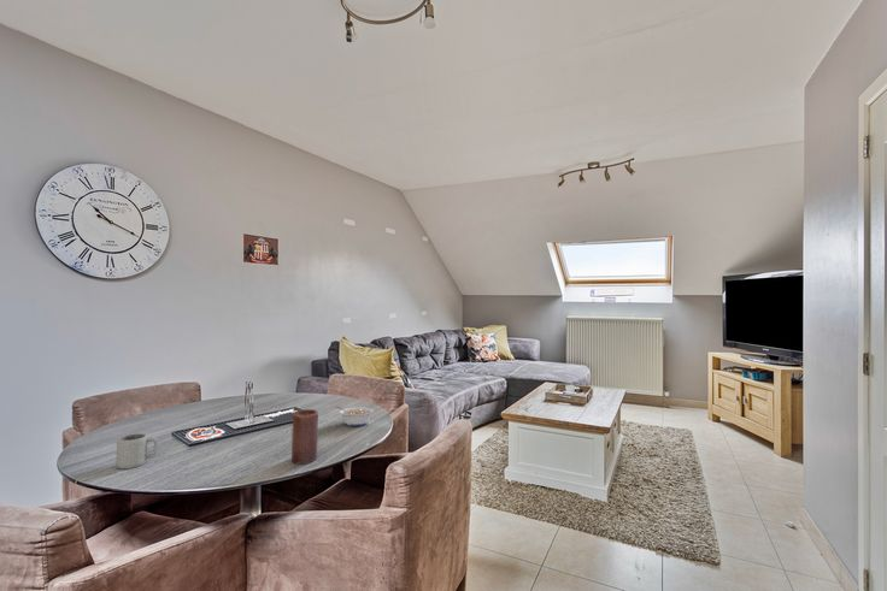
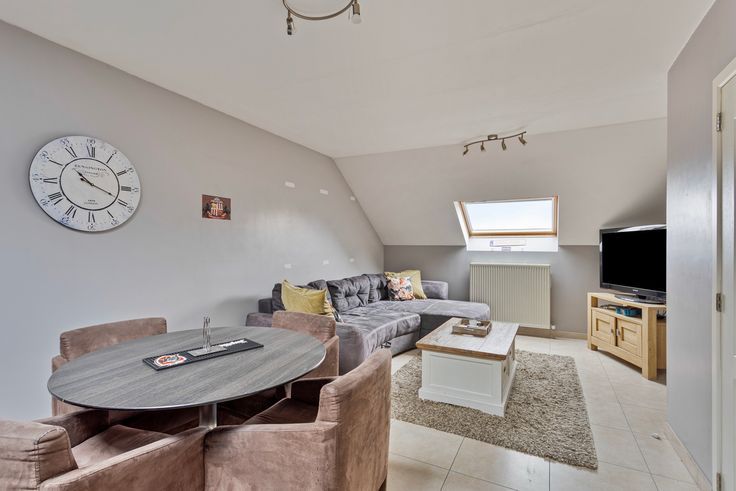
- candle (305, 436)
- cup (136, 449)
- legume (354, 415)
